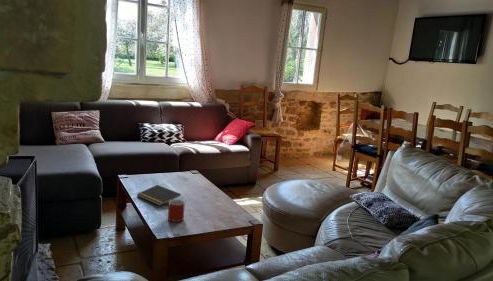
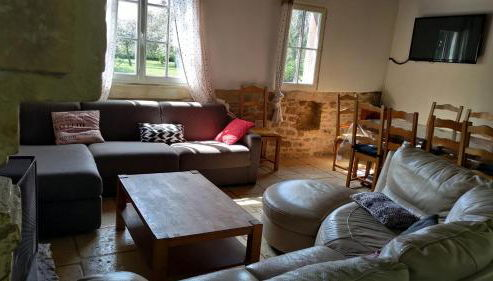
- notepad (158, 194)
- mug (175, 209)
